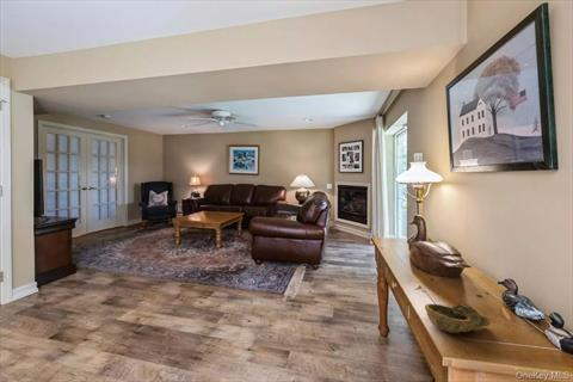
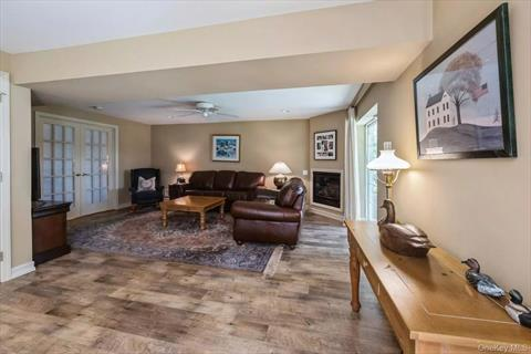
- decorative bowl (458, 315)
